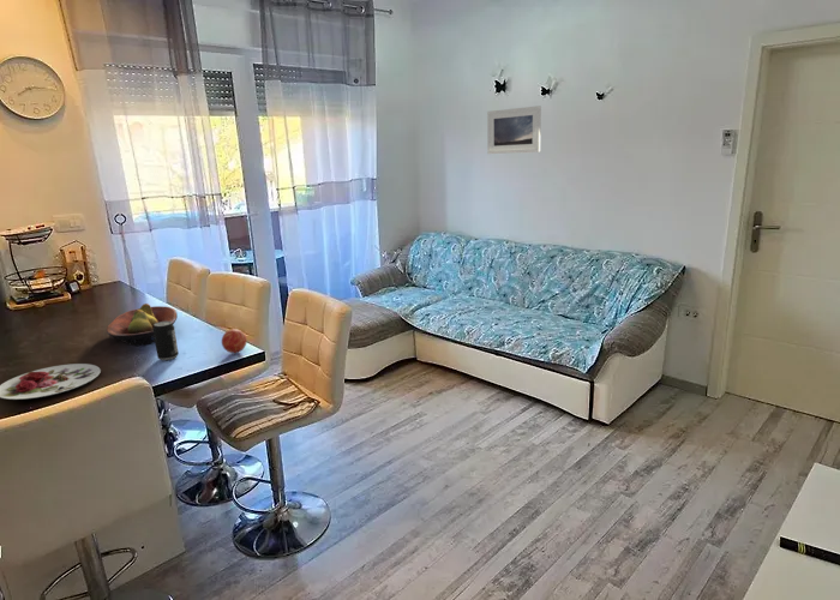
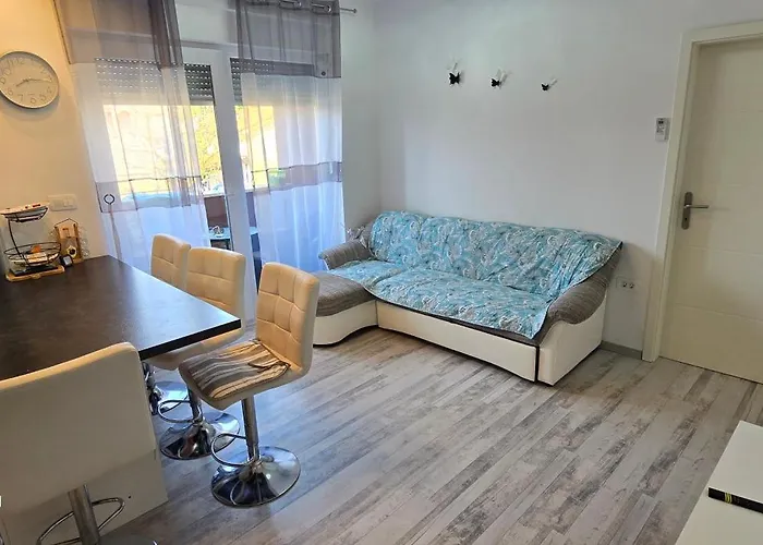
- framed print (512, 131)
- fruit bowl (143, 320)
- plate (49, 379)
- beverage can (166, 340)
- apple (234, 341)
